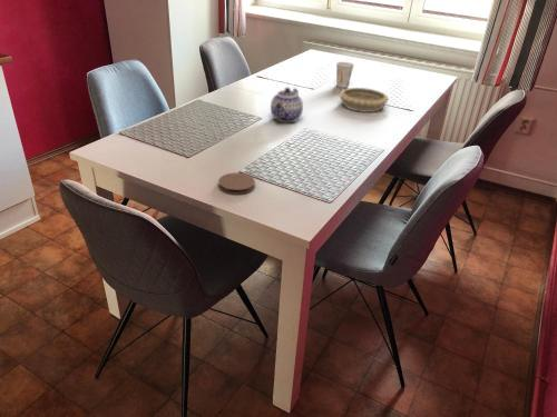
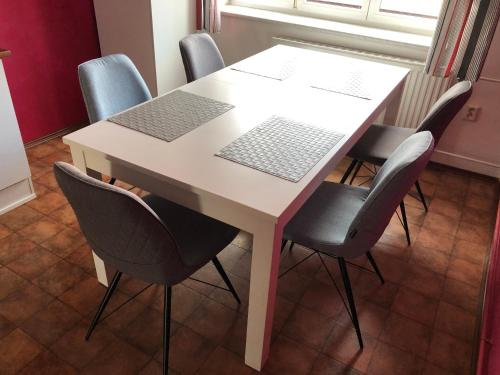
- decorative bowl (363, 99)
- teapot (286, 103)
- cup (343, 75)
- coaster (236, 182)
